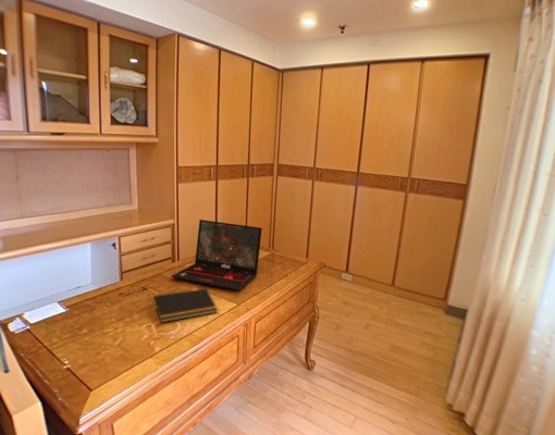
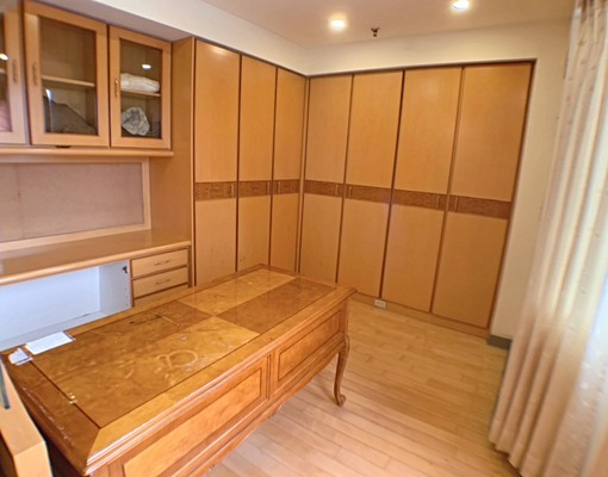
- notepad (185, 303)
- laptop (218, 252)
